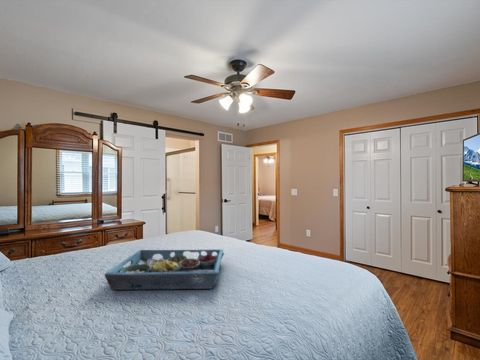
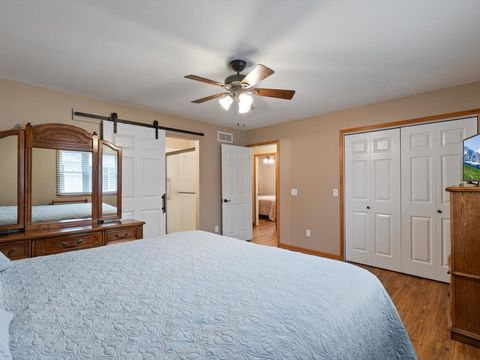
- serving tray (172, 266)
